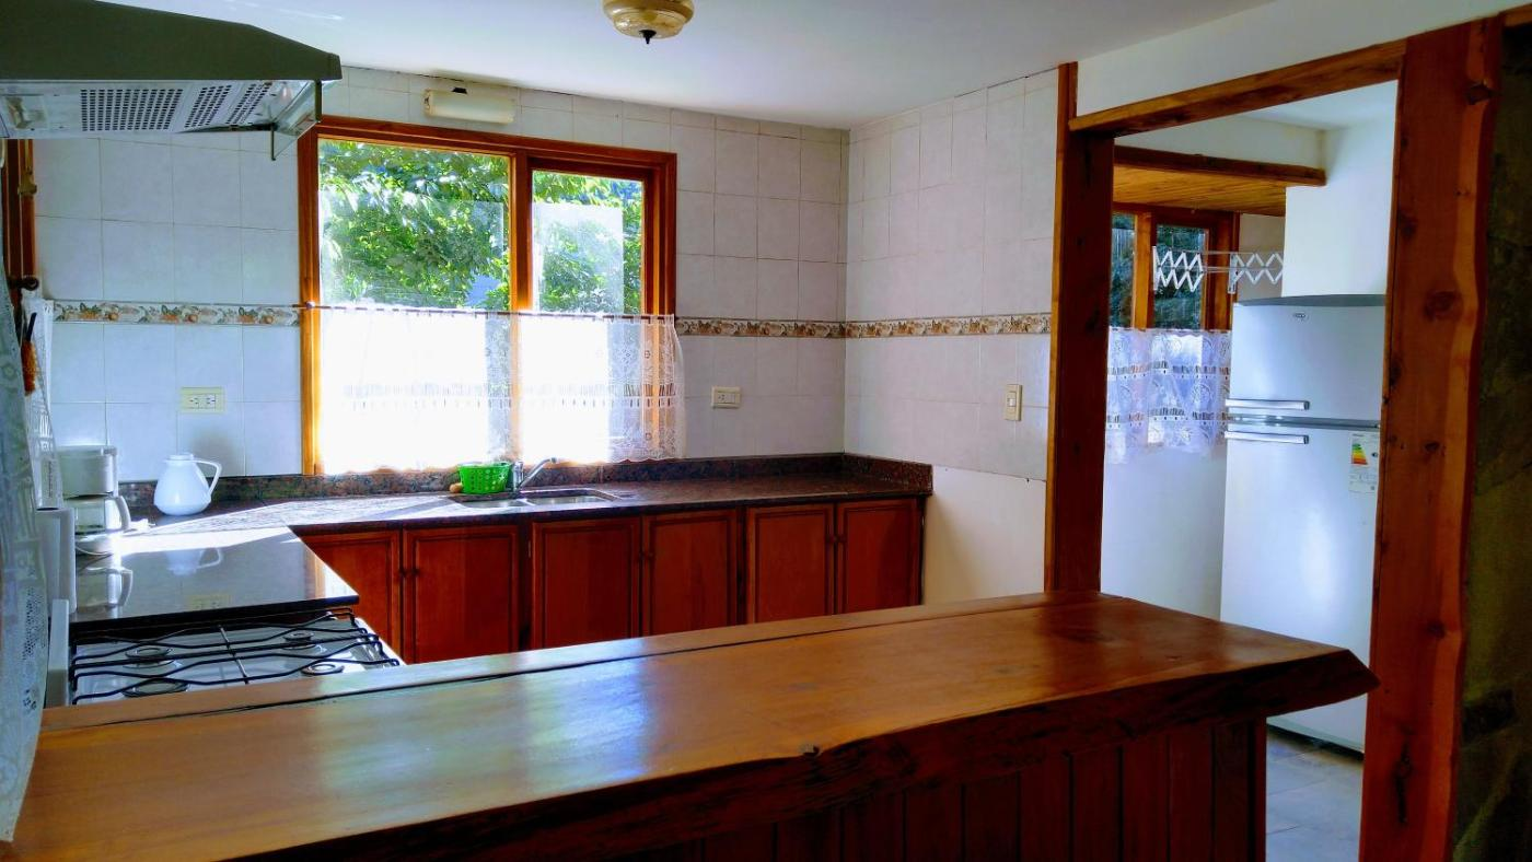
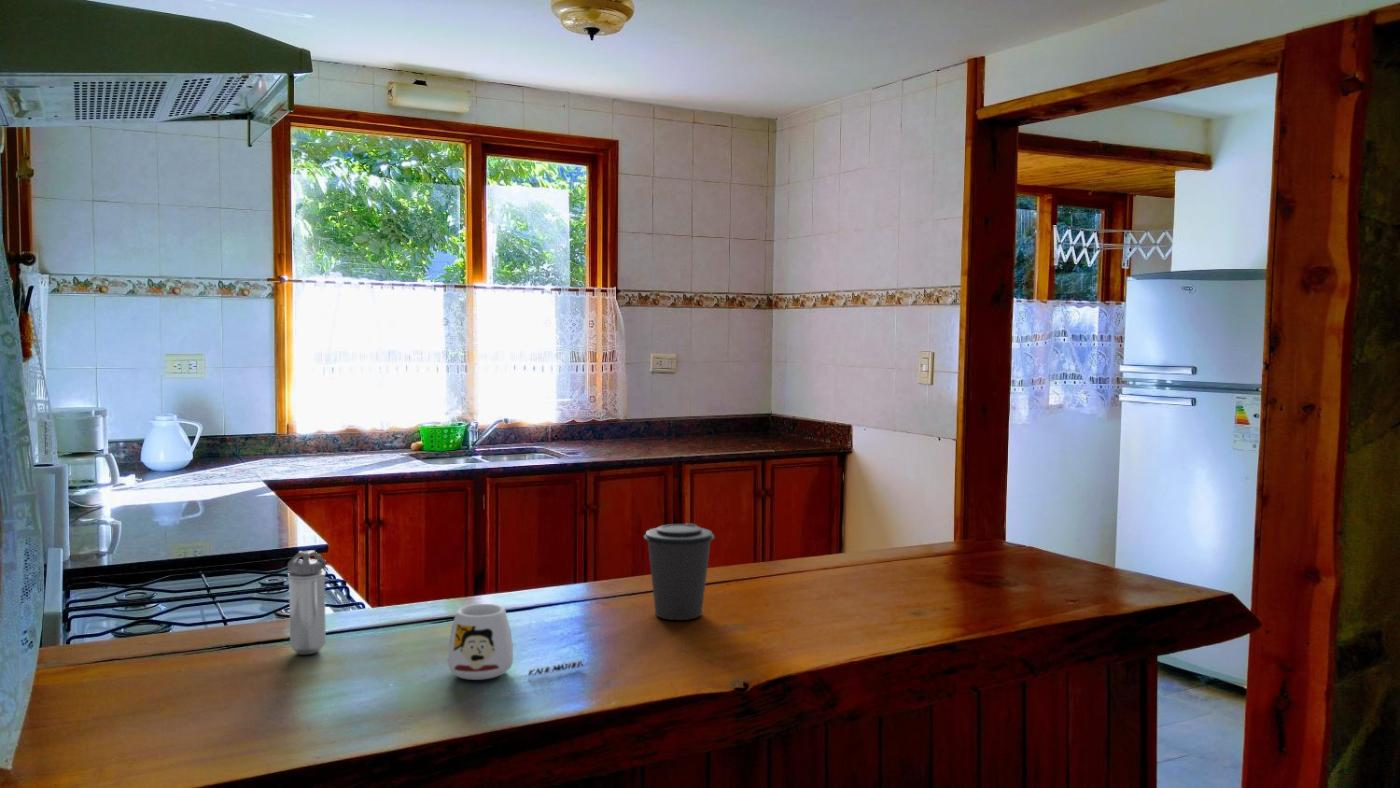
+ shaker (307, 601)
+ coffee cup (678, 569)
+ mug (509, 634)
